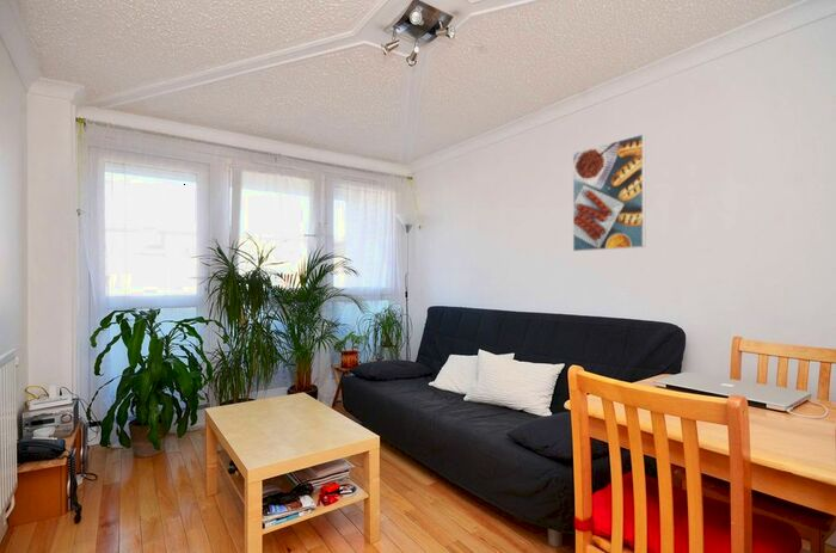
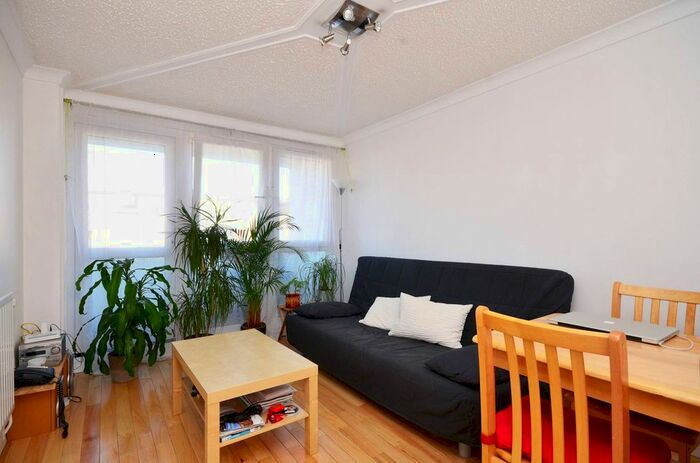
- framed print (607, 196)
